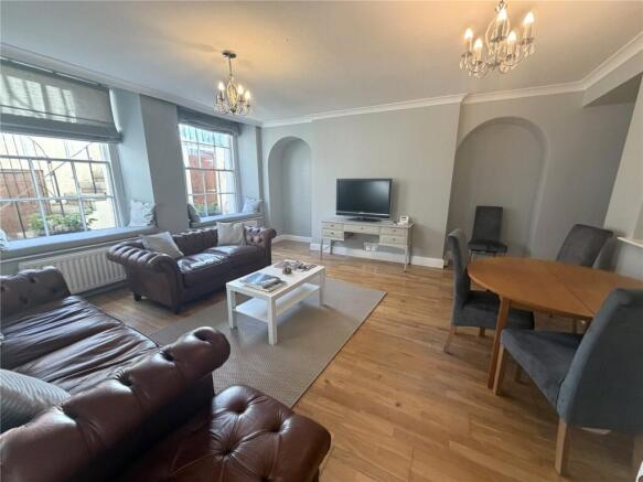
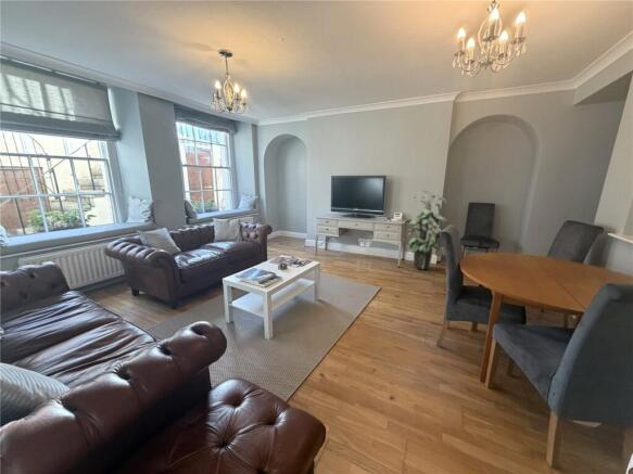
+ indoor plant (423, 230)
